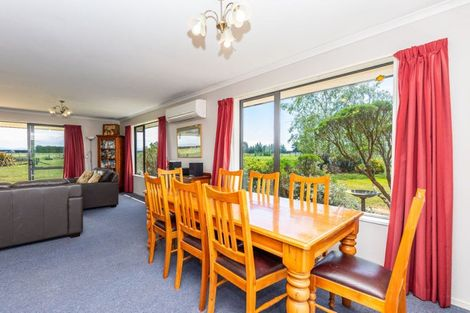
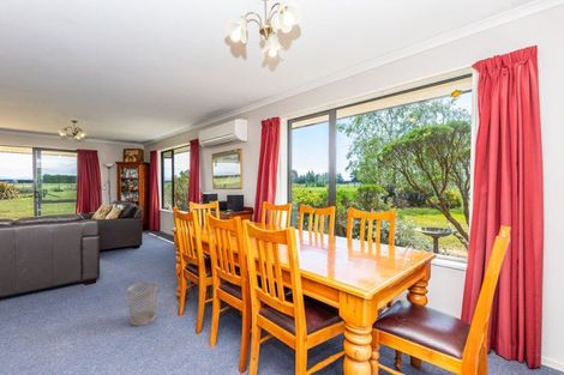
+ wastebasket (143, 303)
